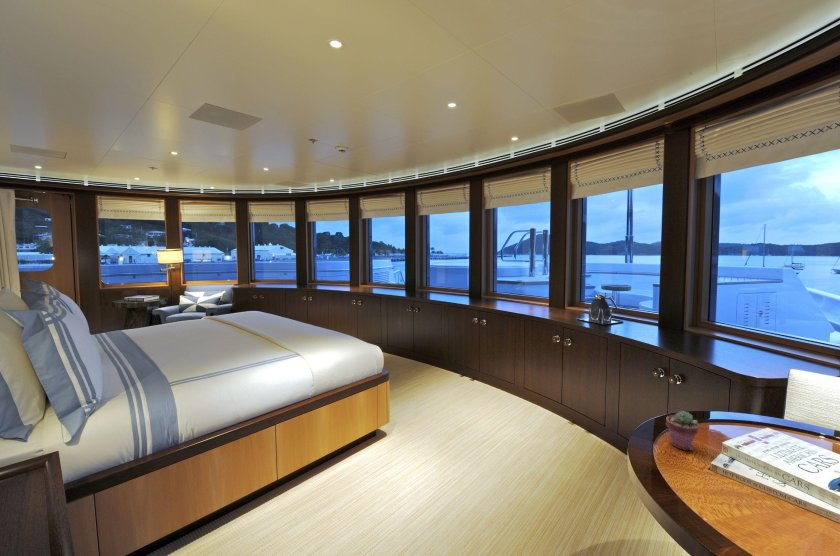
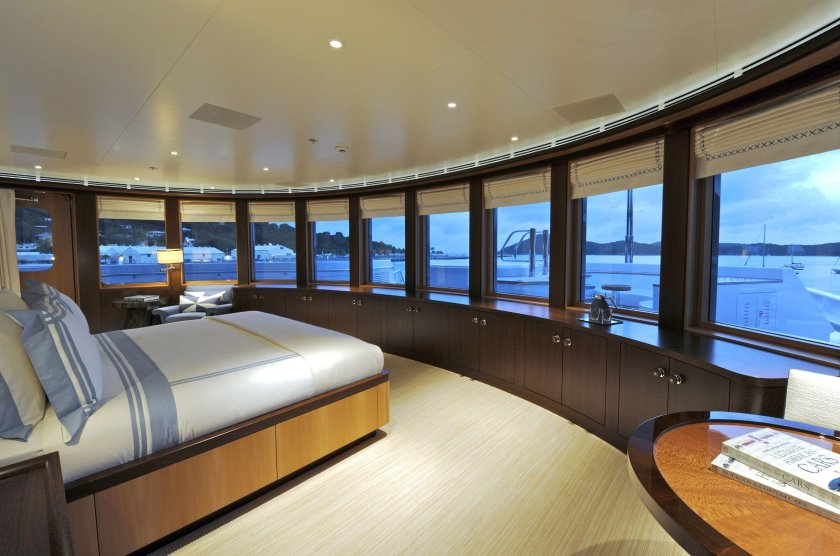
- potted succulent (682, 428)
